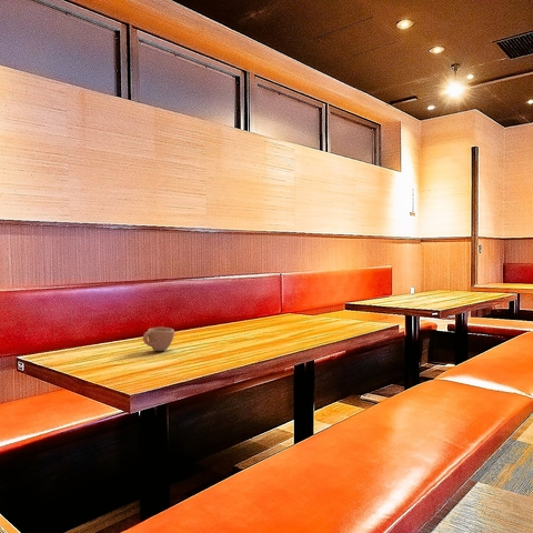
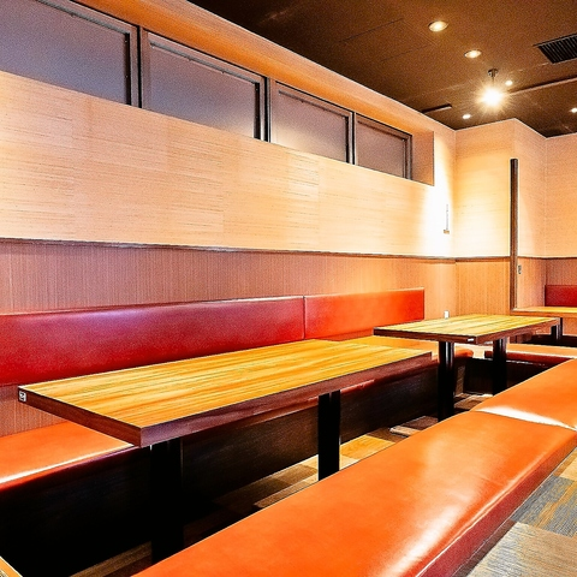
- cup (158, 340)
